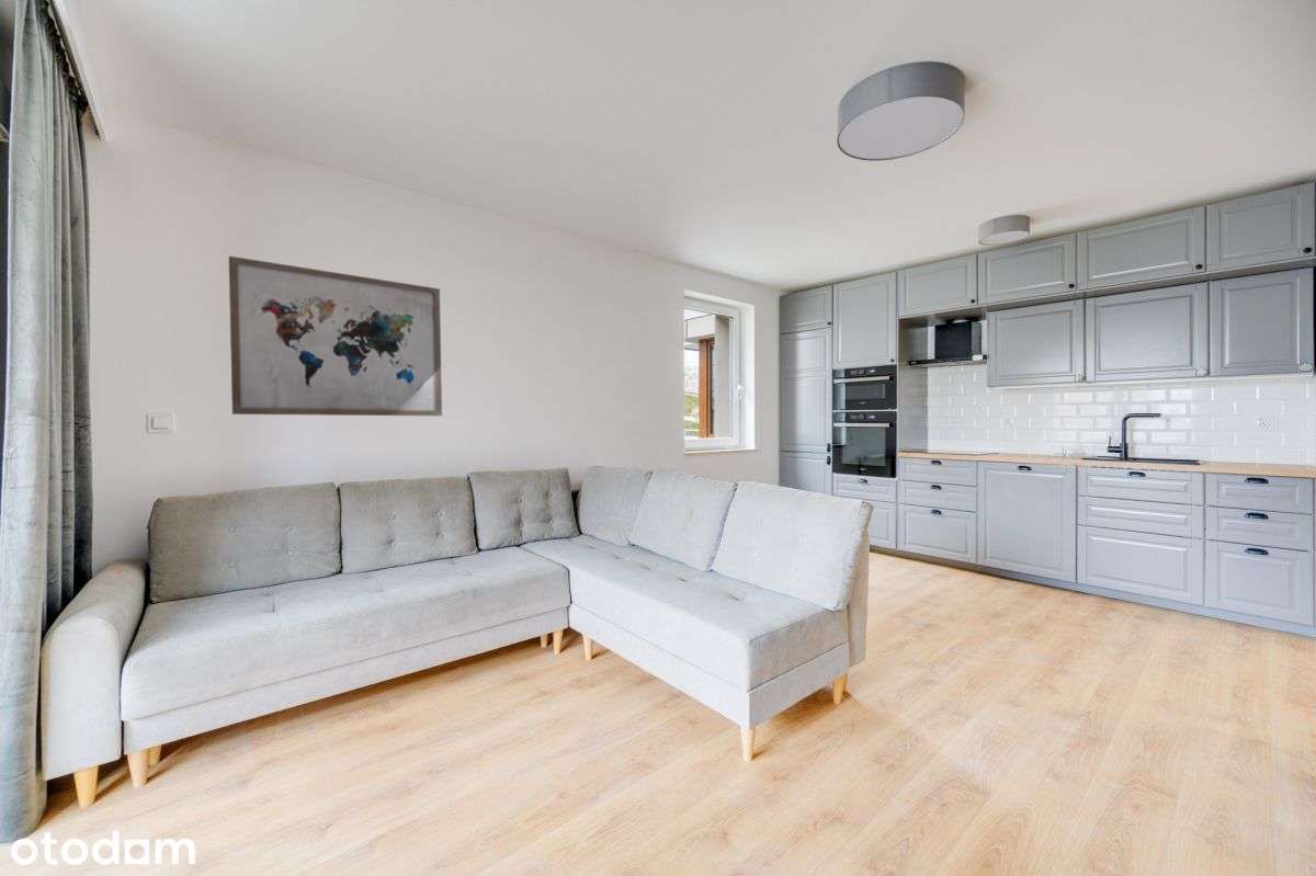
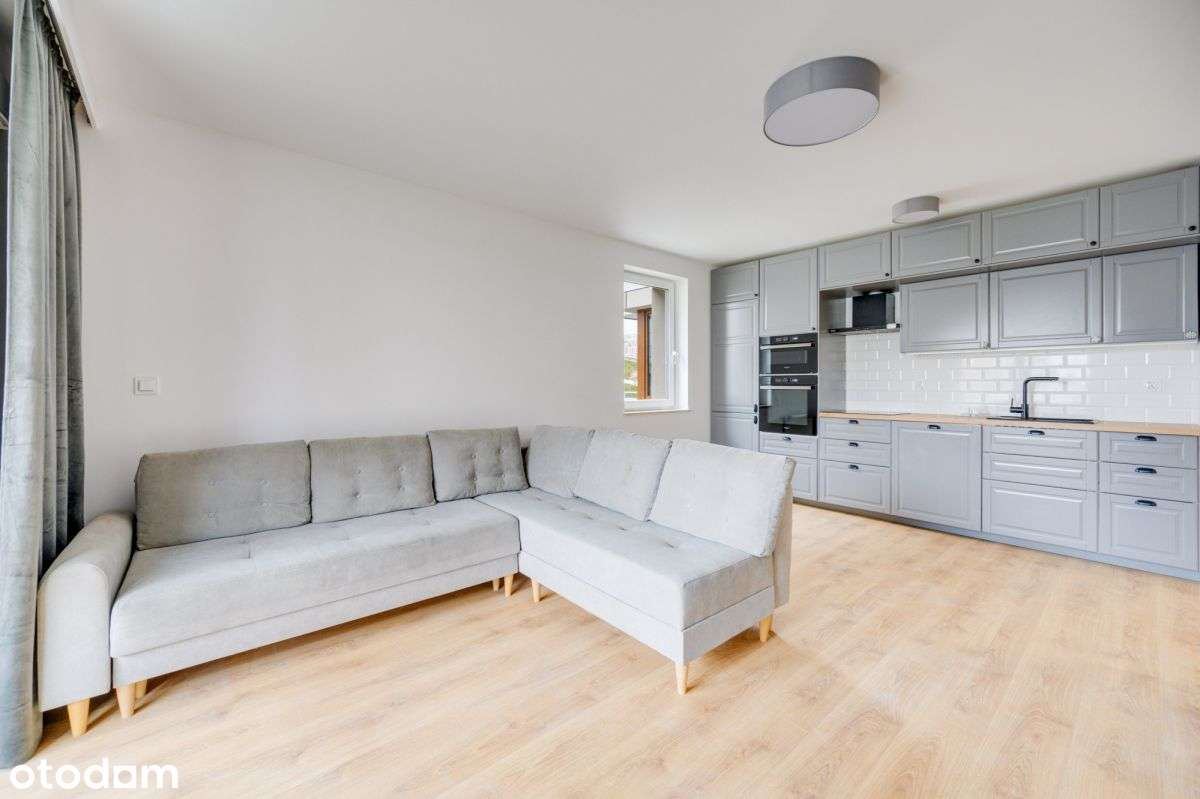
- wall art (347, 344)
